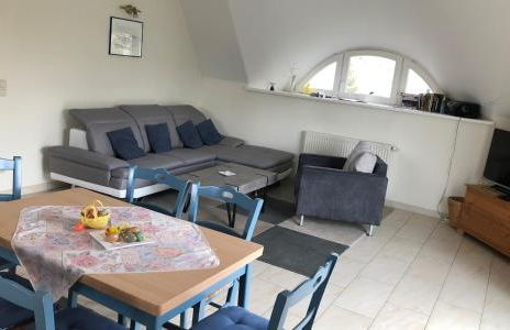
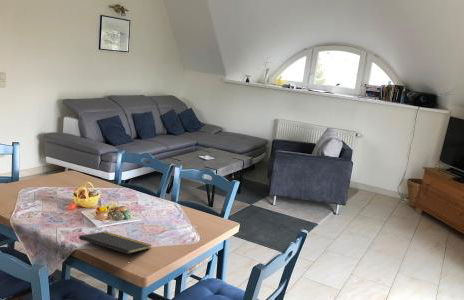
+ notepad (115, 242)
